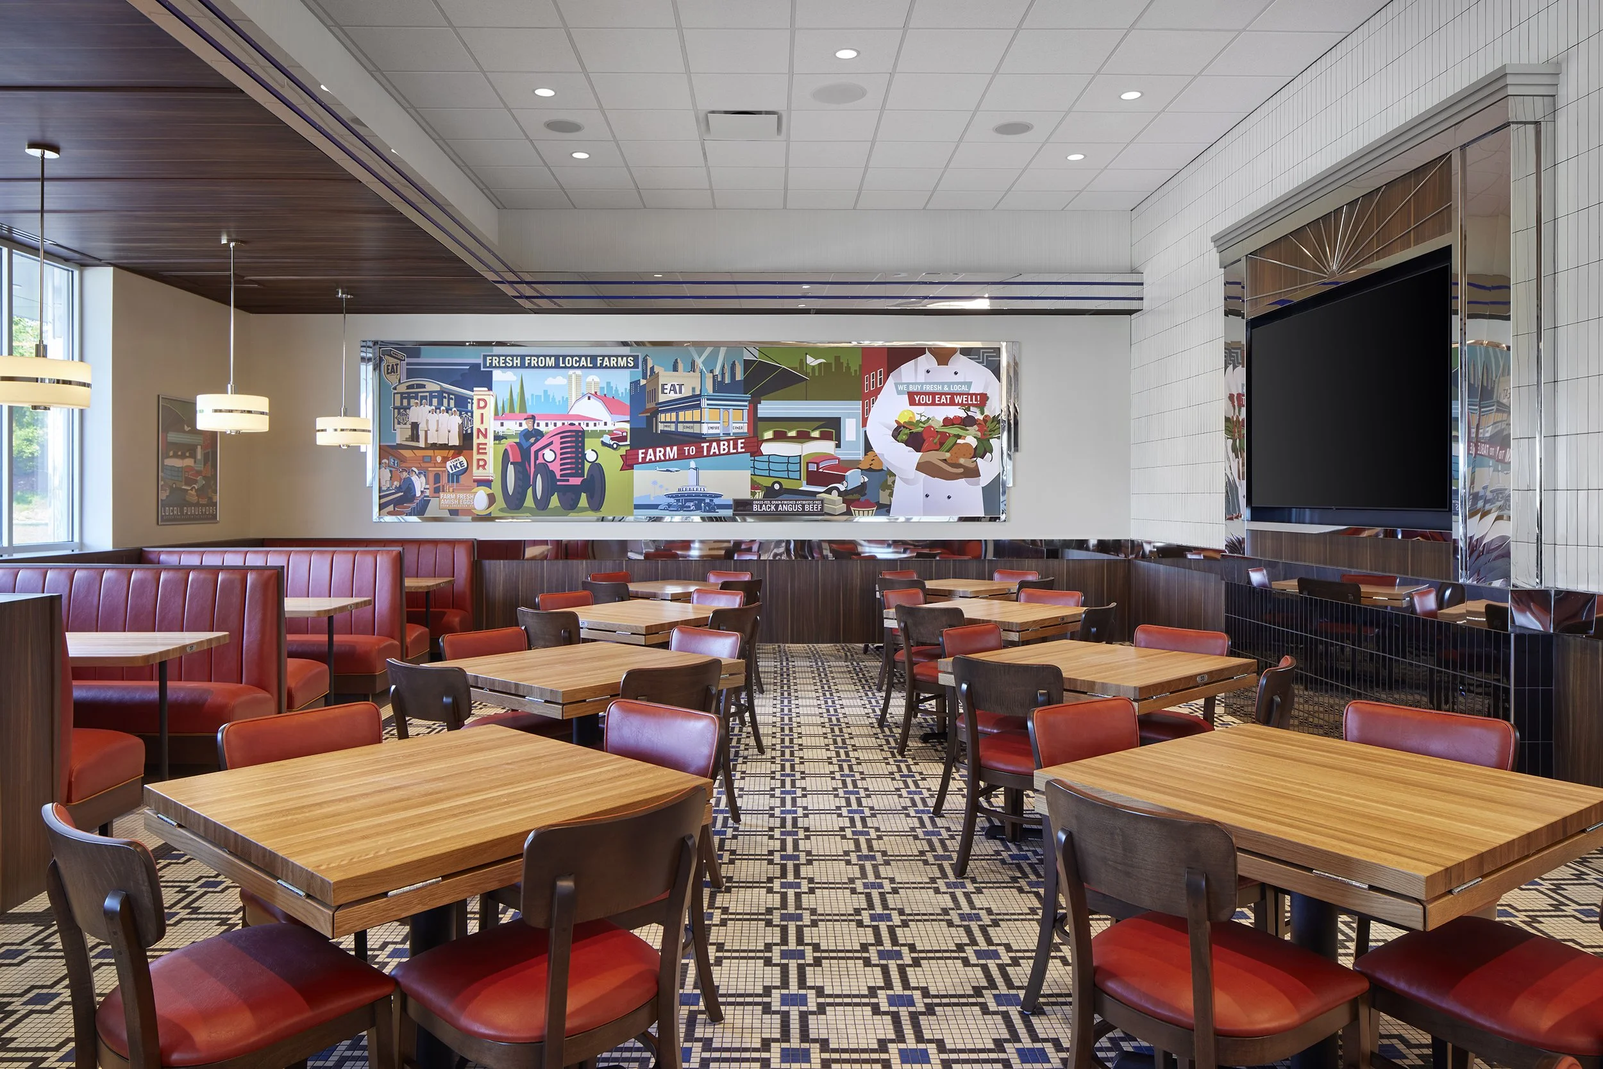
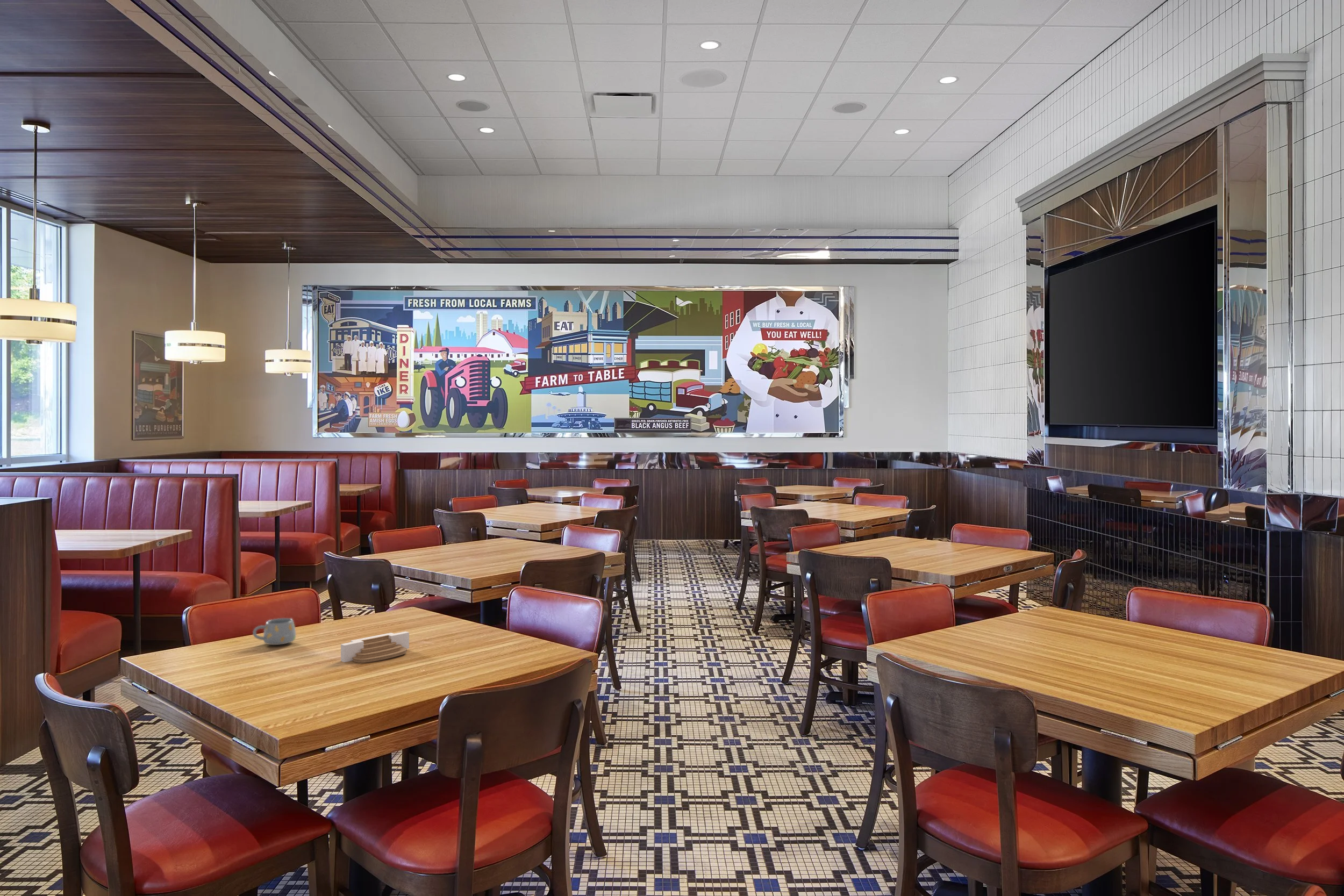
+ architectural model (379, 647)
+ mug (274, 633)
